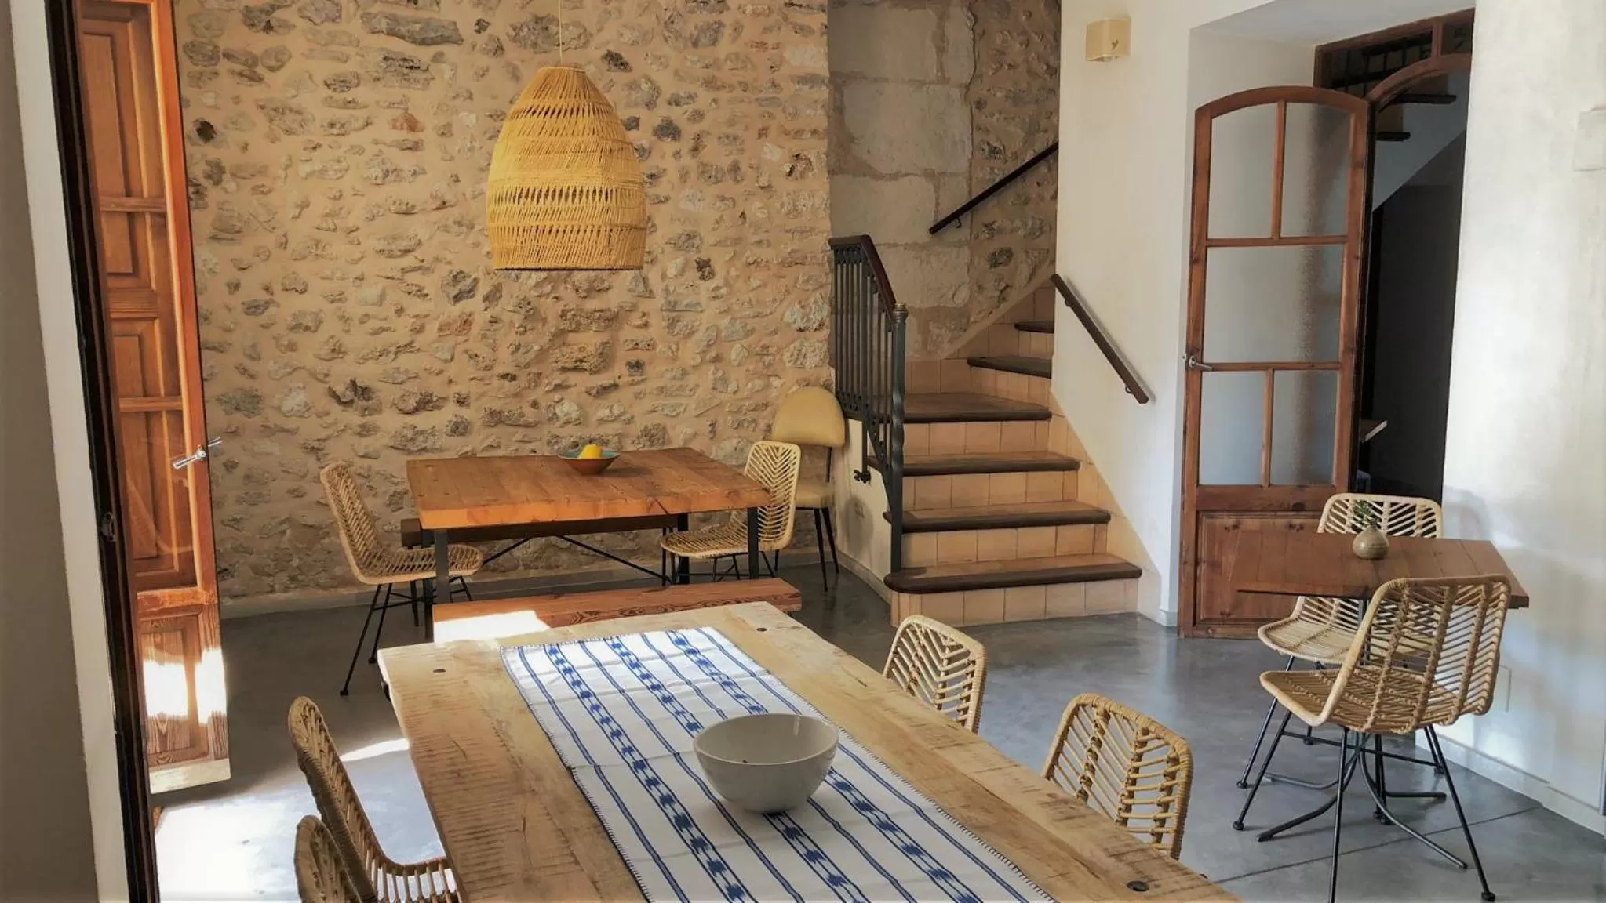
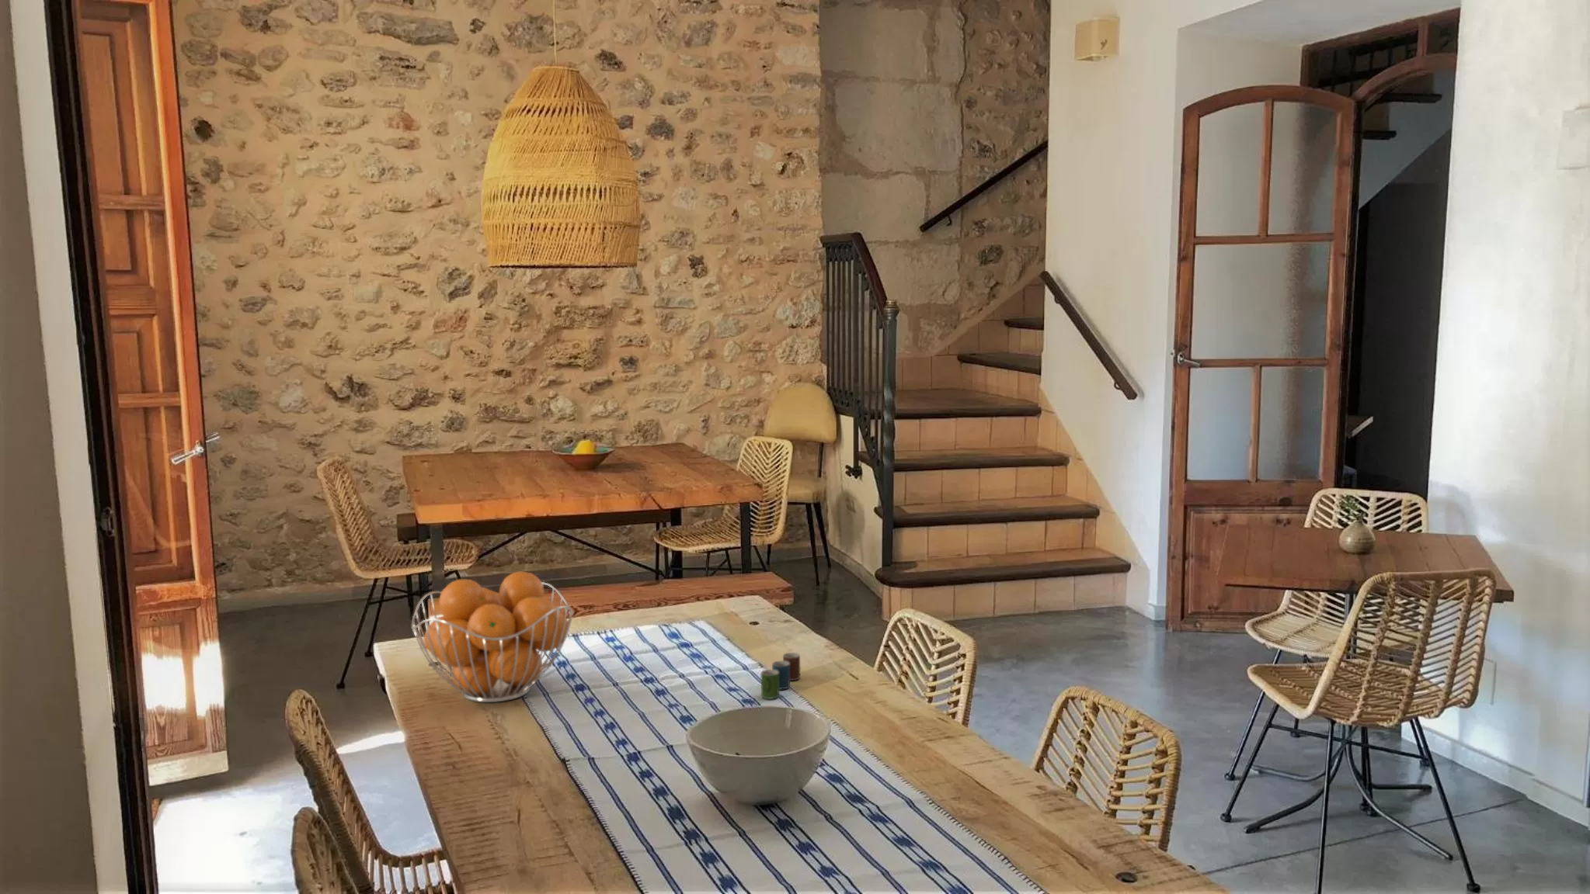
+ fruit basket (494, 634)
+ cup (780, 668)
